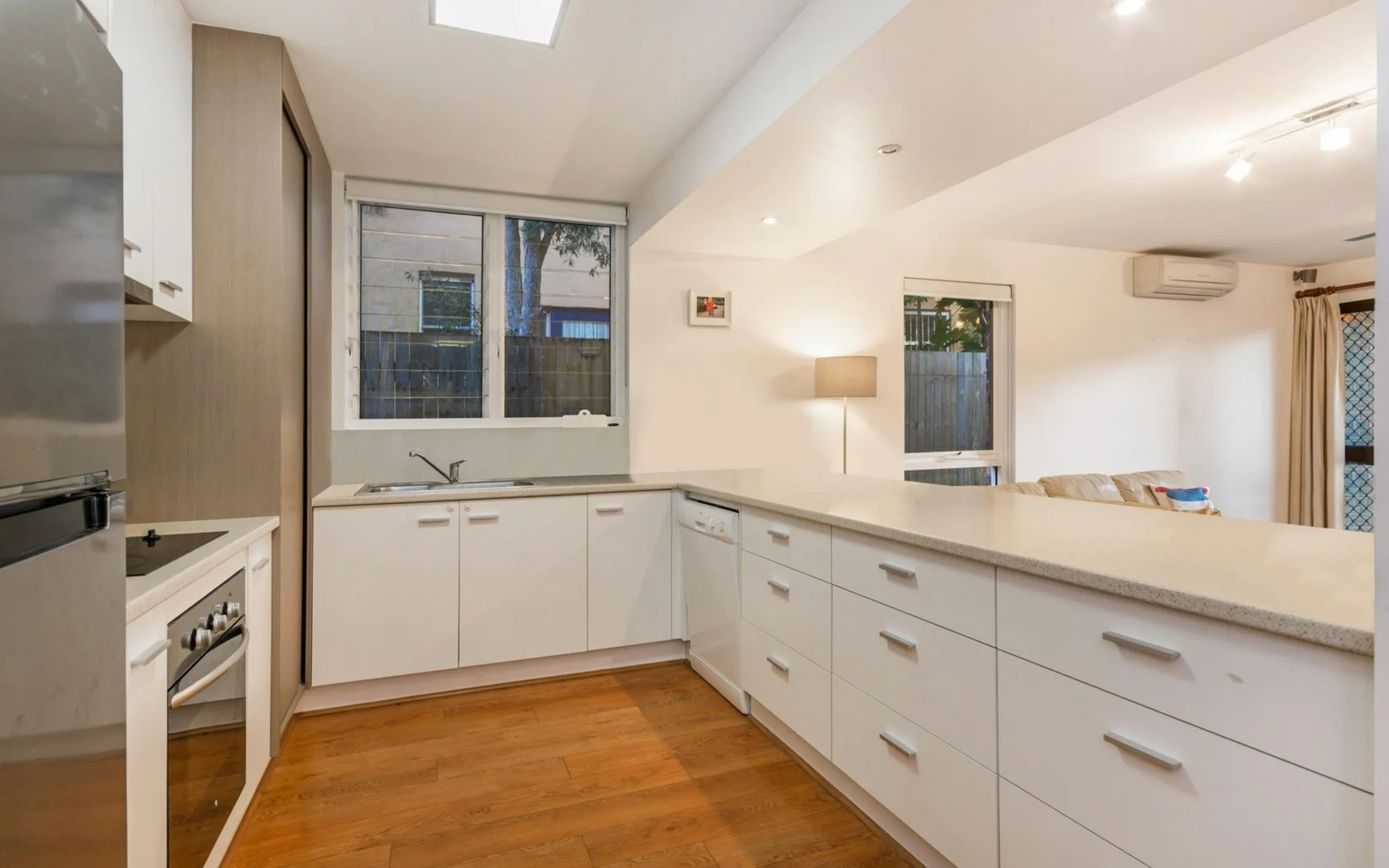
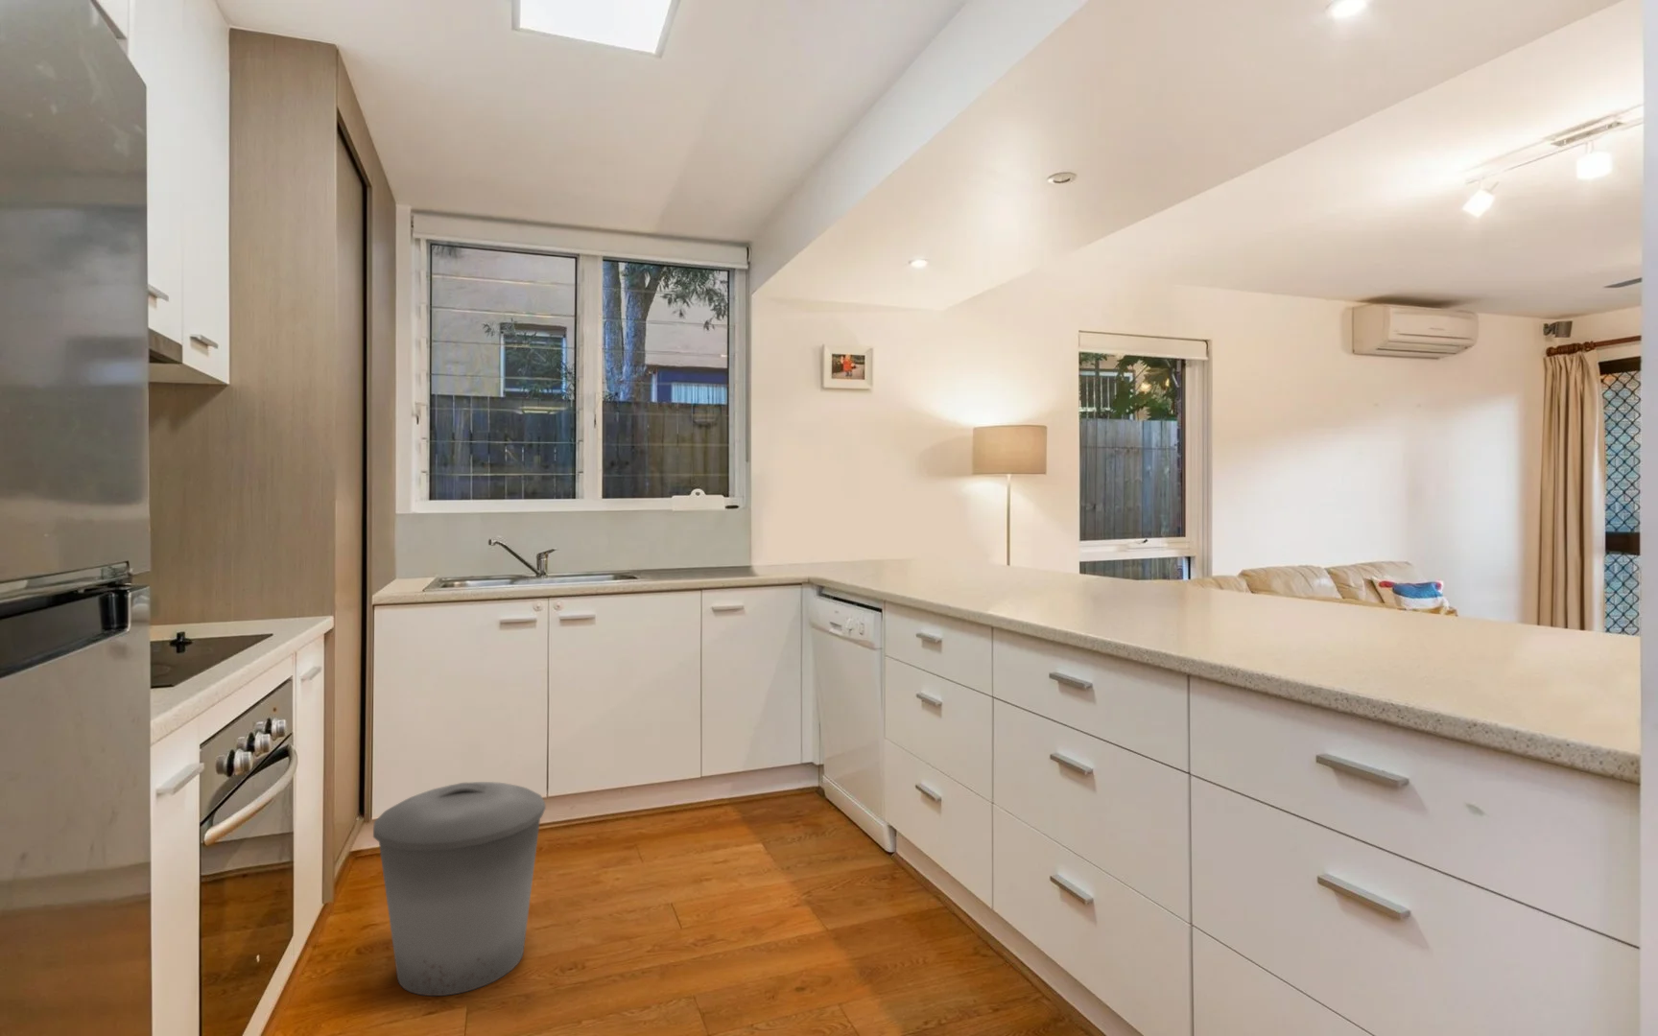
+ trash can (462, 872)
